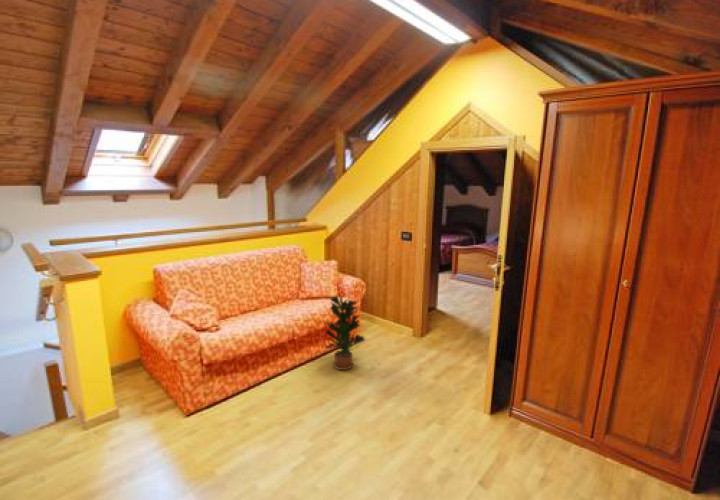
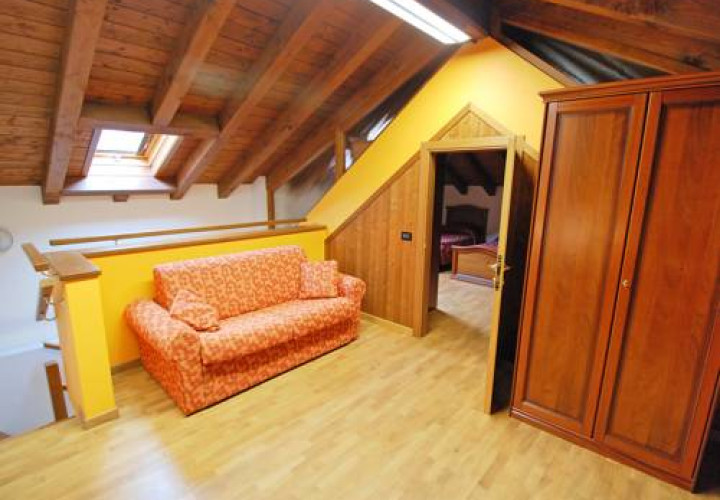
- potted plant (340, 331)
